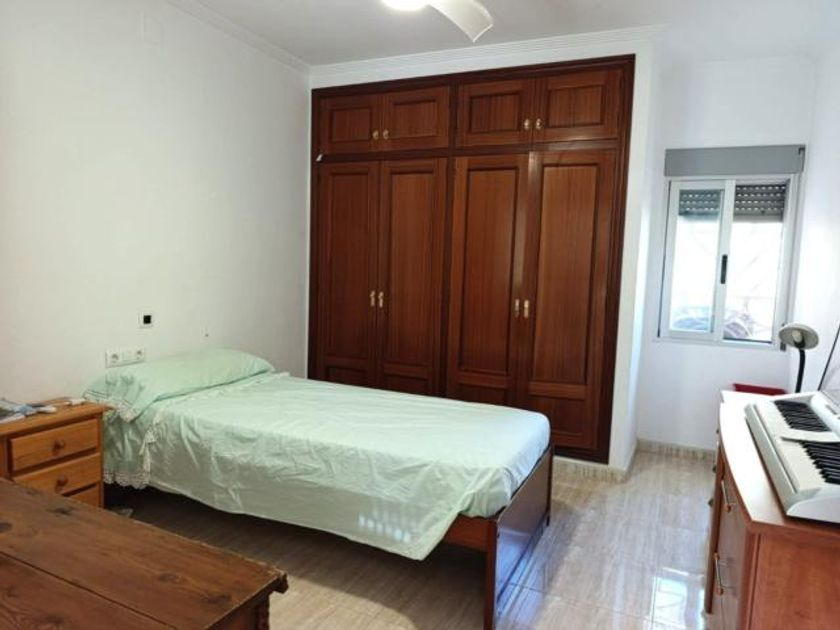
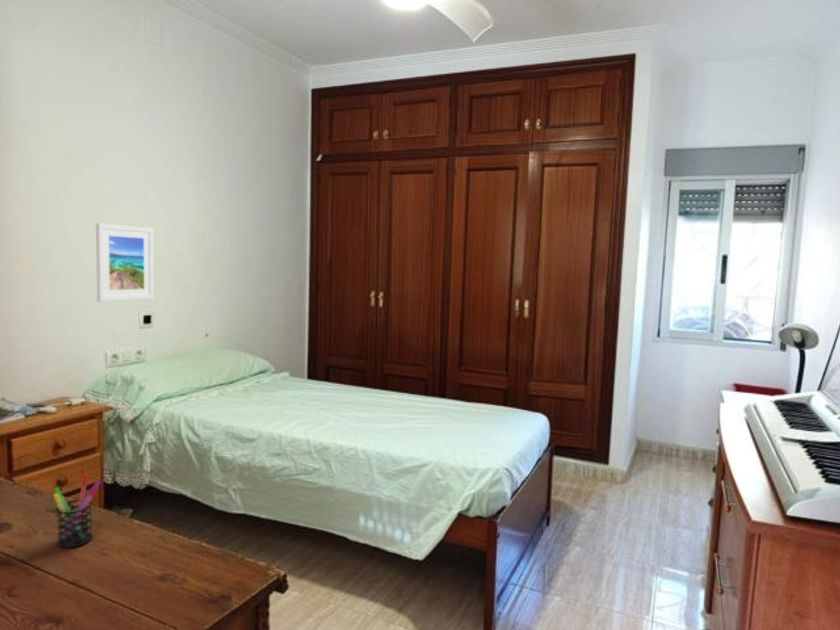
+ pen holder (72, 509)
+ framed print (126, 263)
